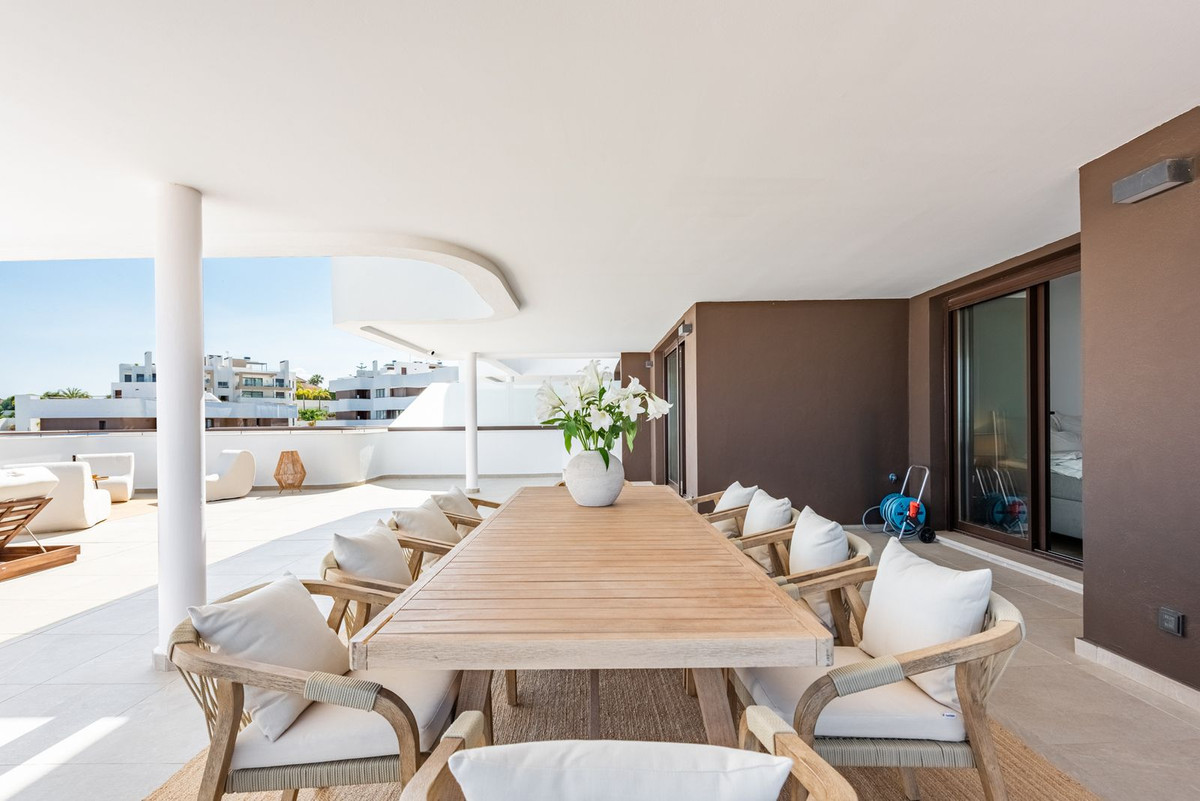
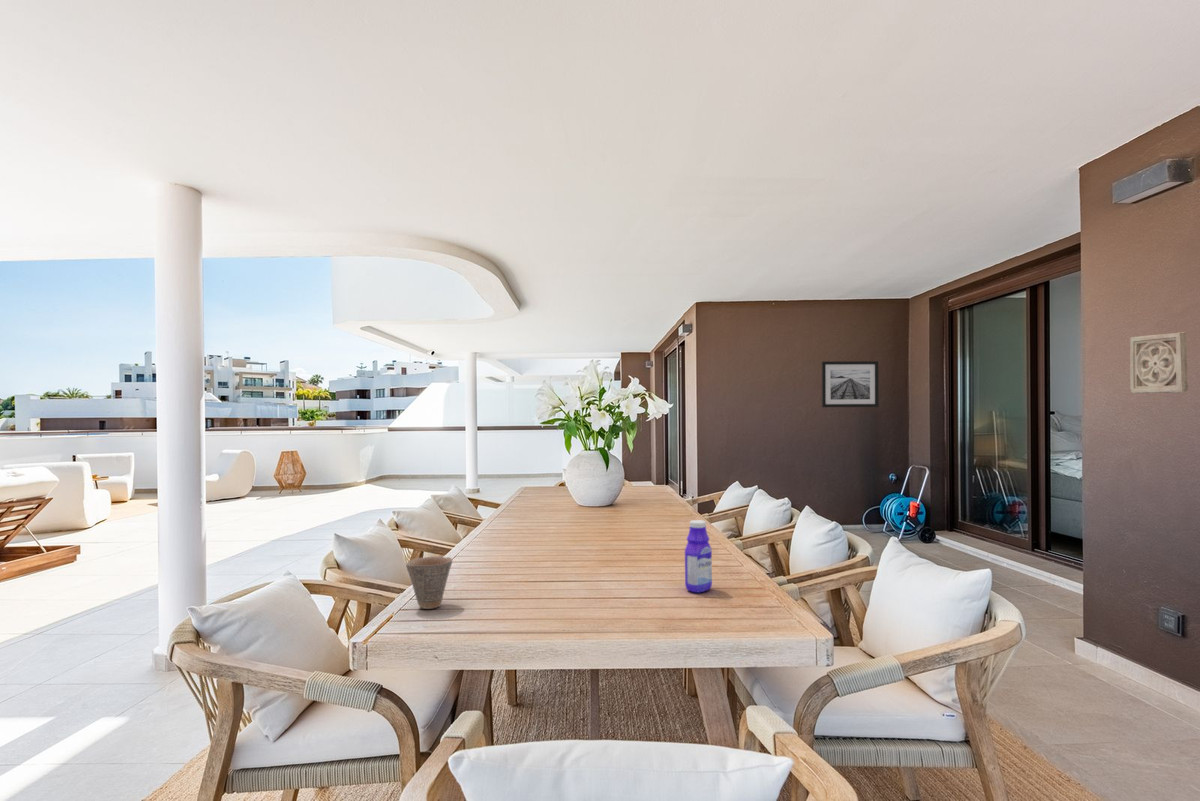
+ wall ornament (1157, 363)
+ bottle (698, 555)
+ wall art (850, 384)
+ cup (429, 582)
